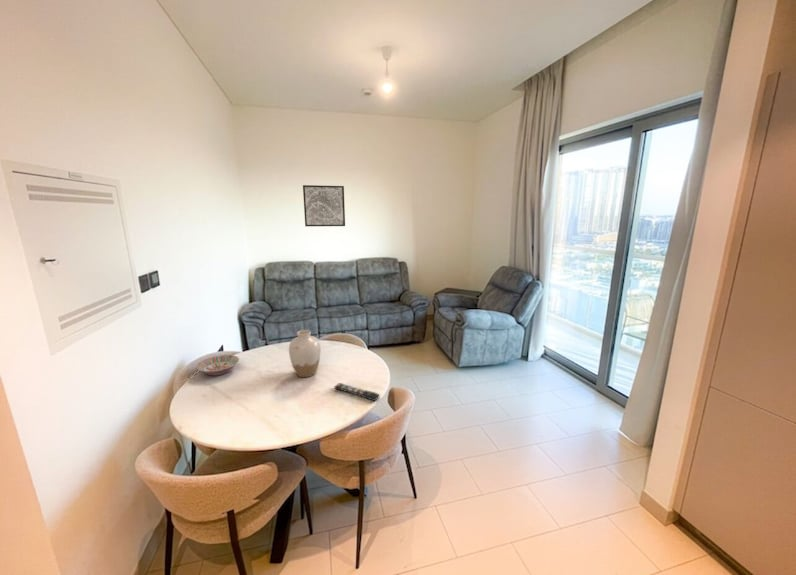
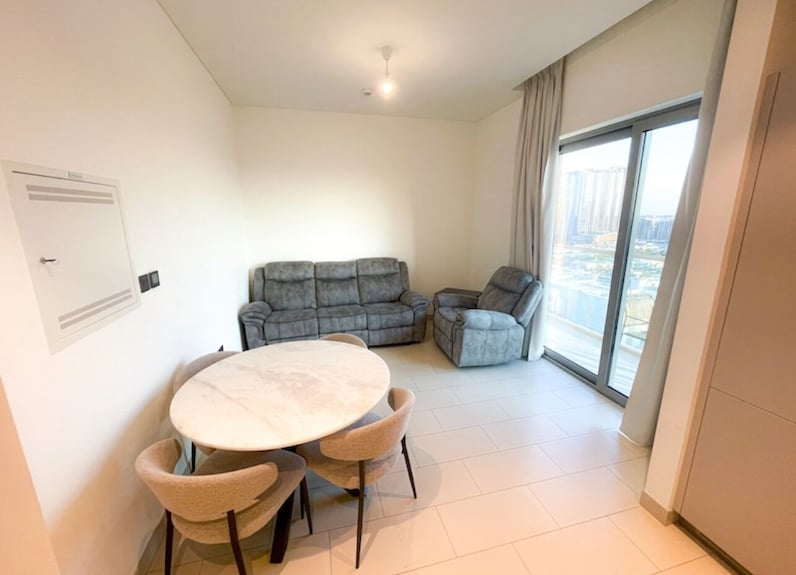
- wall art (324, 206)
- bowl (218, 367)
- remote control (356, 391)
- vase (305, 352)
